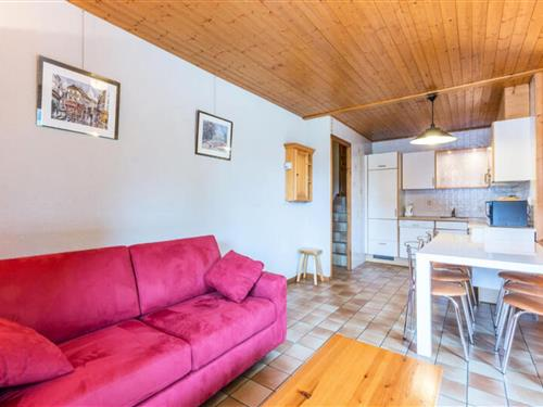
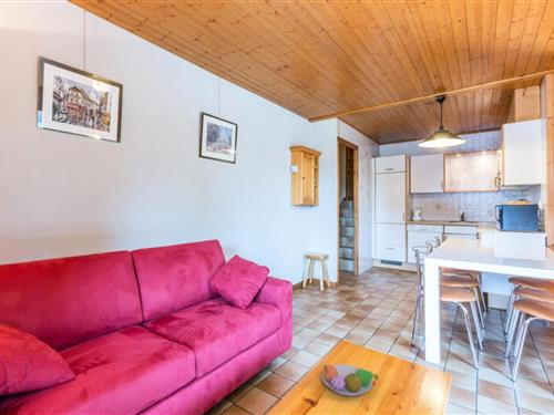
+ fruit bowl (348, 373)
